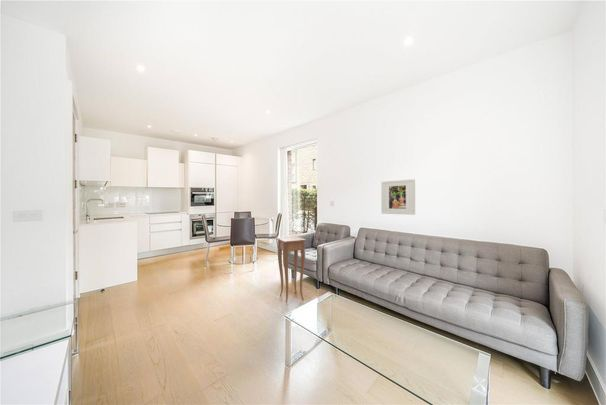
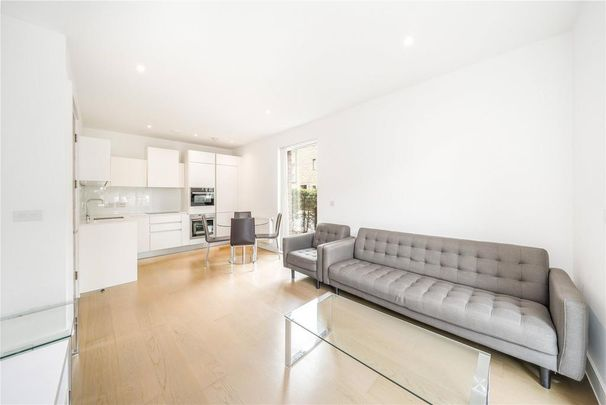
- side table (294, 268)
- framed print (397, 197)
